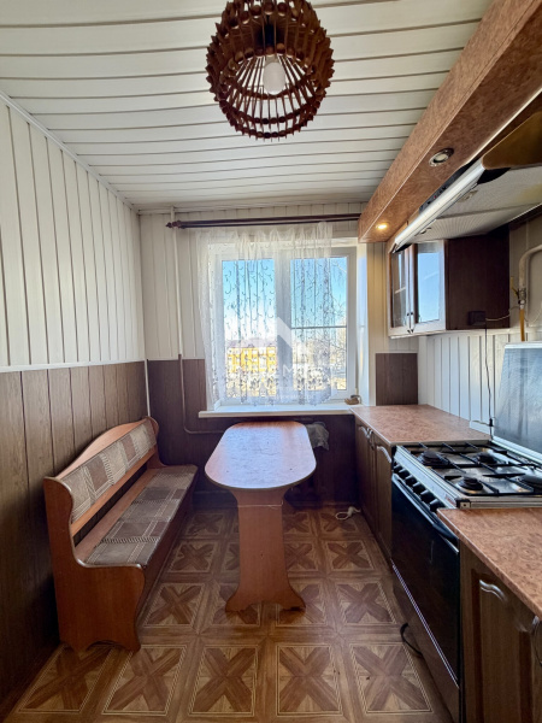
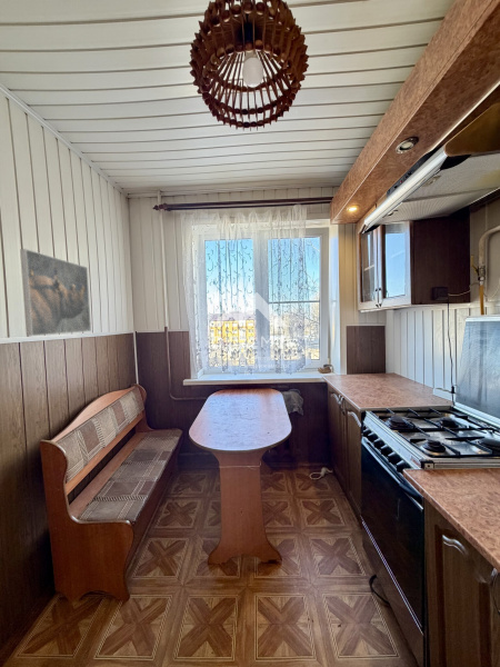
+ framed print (61, 296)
